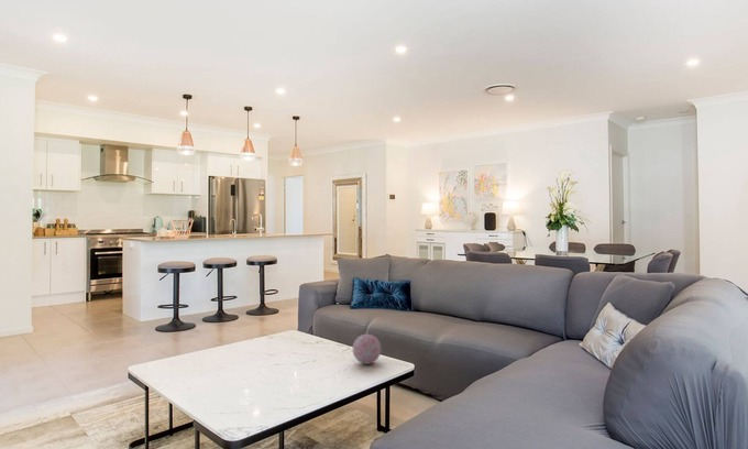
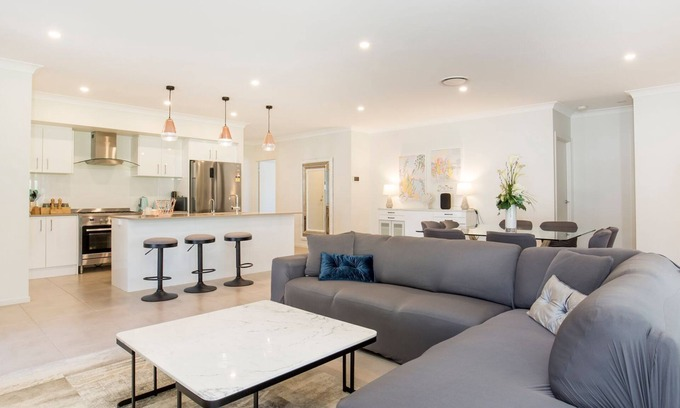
- decorative orb (366, 349)
